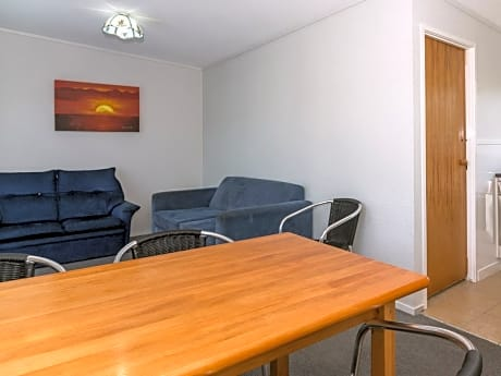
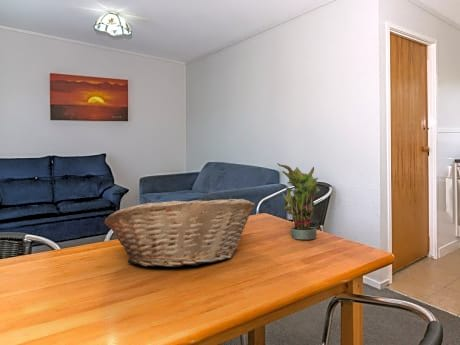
+ fruit basket (183, 227)
+ potted plant (297, 200)
